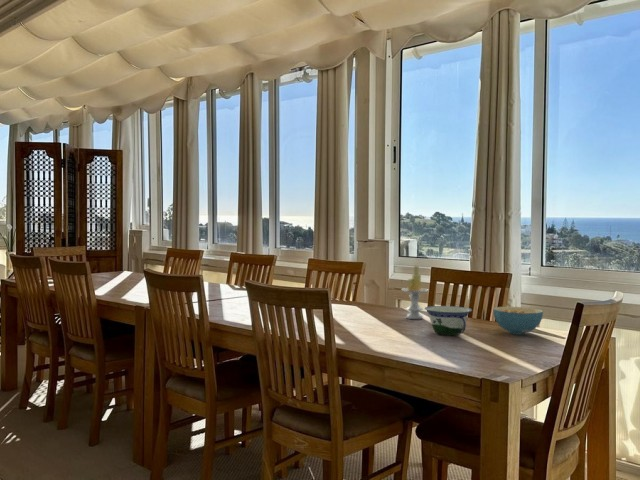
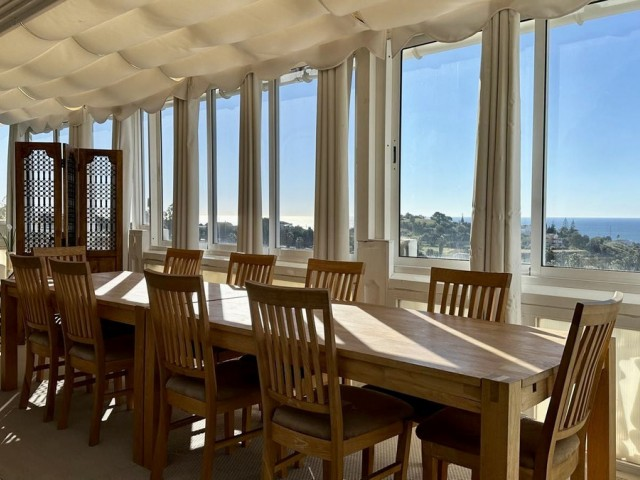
- candle (414, 291)
- bowl (448, 321)
- cereal bowl (517, 321)
